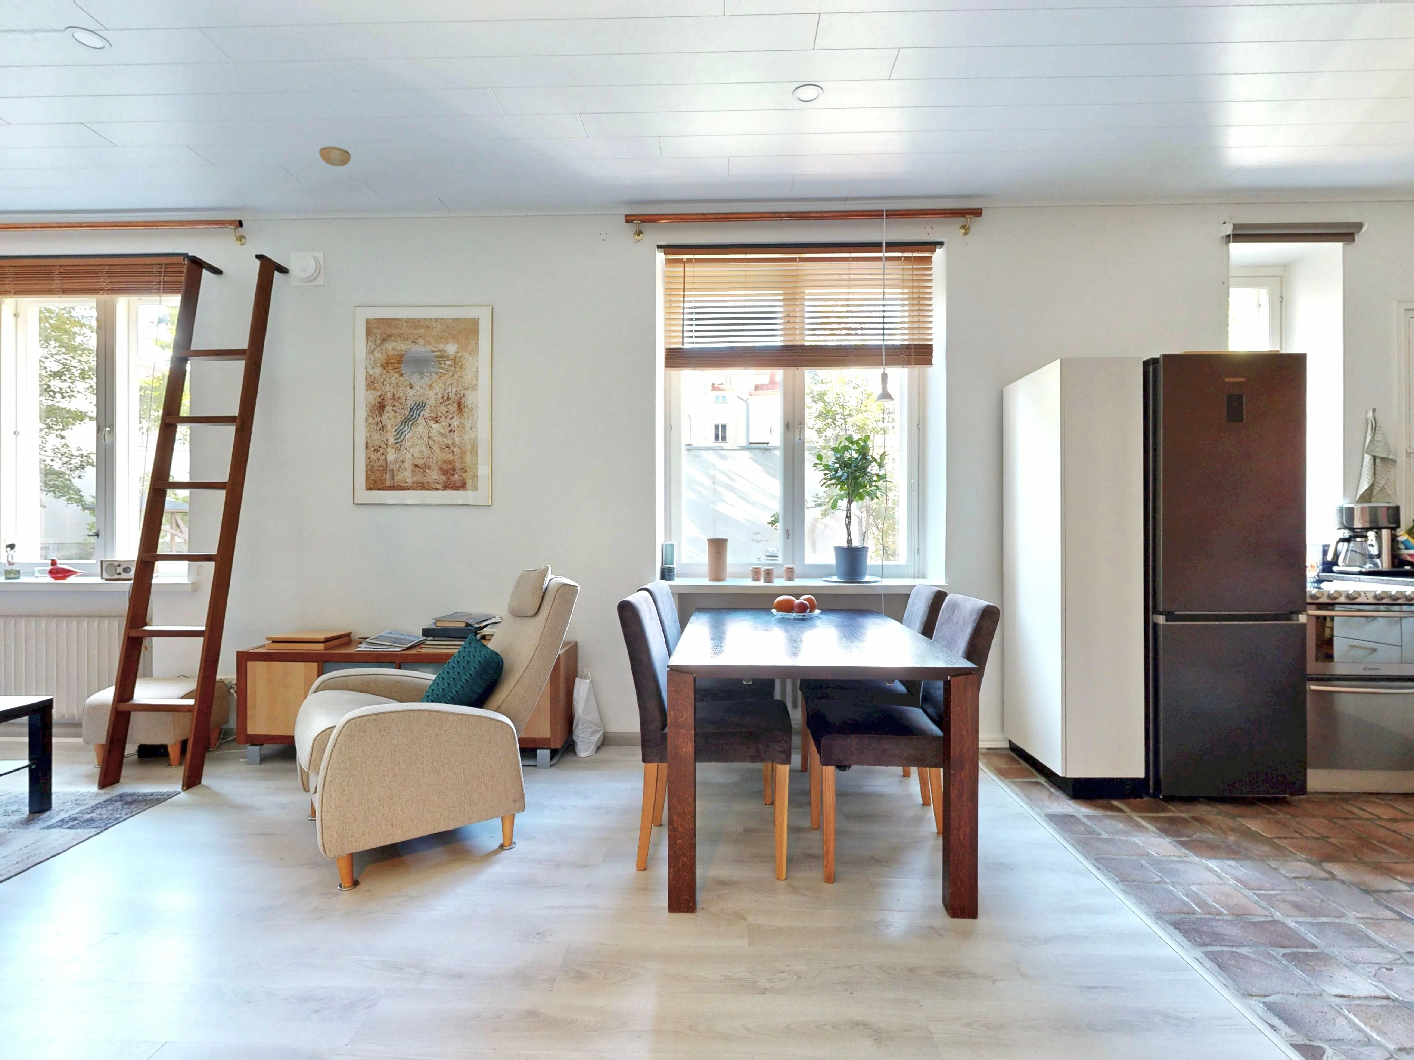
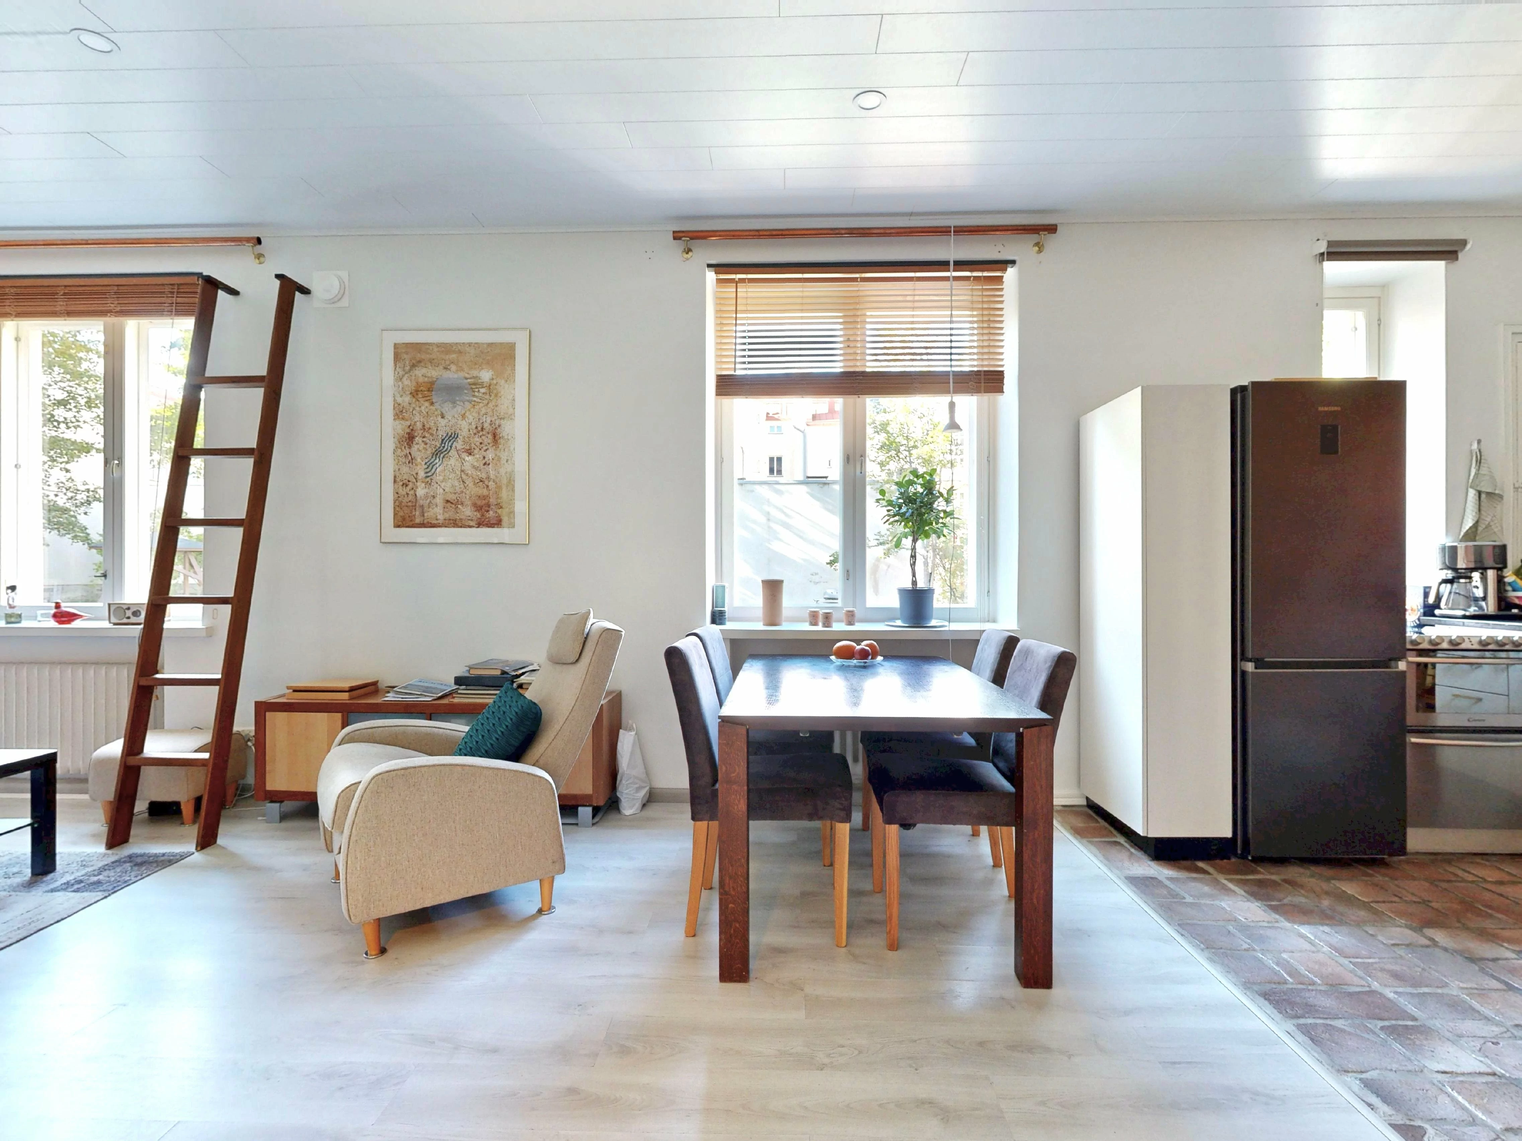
- smoke detector (335, 156)
